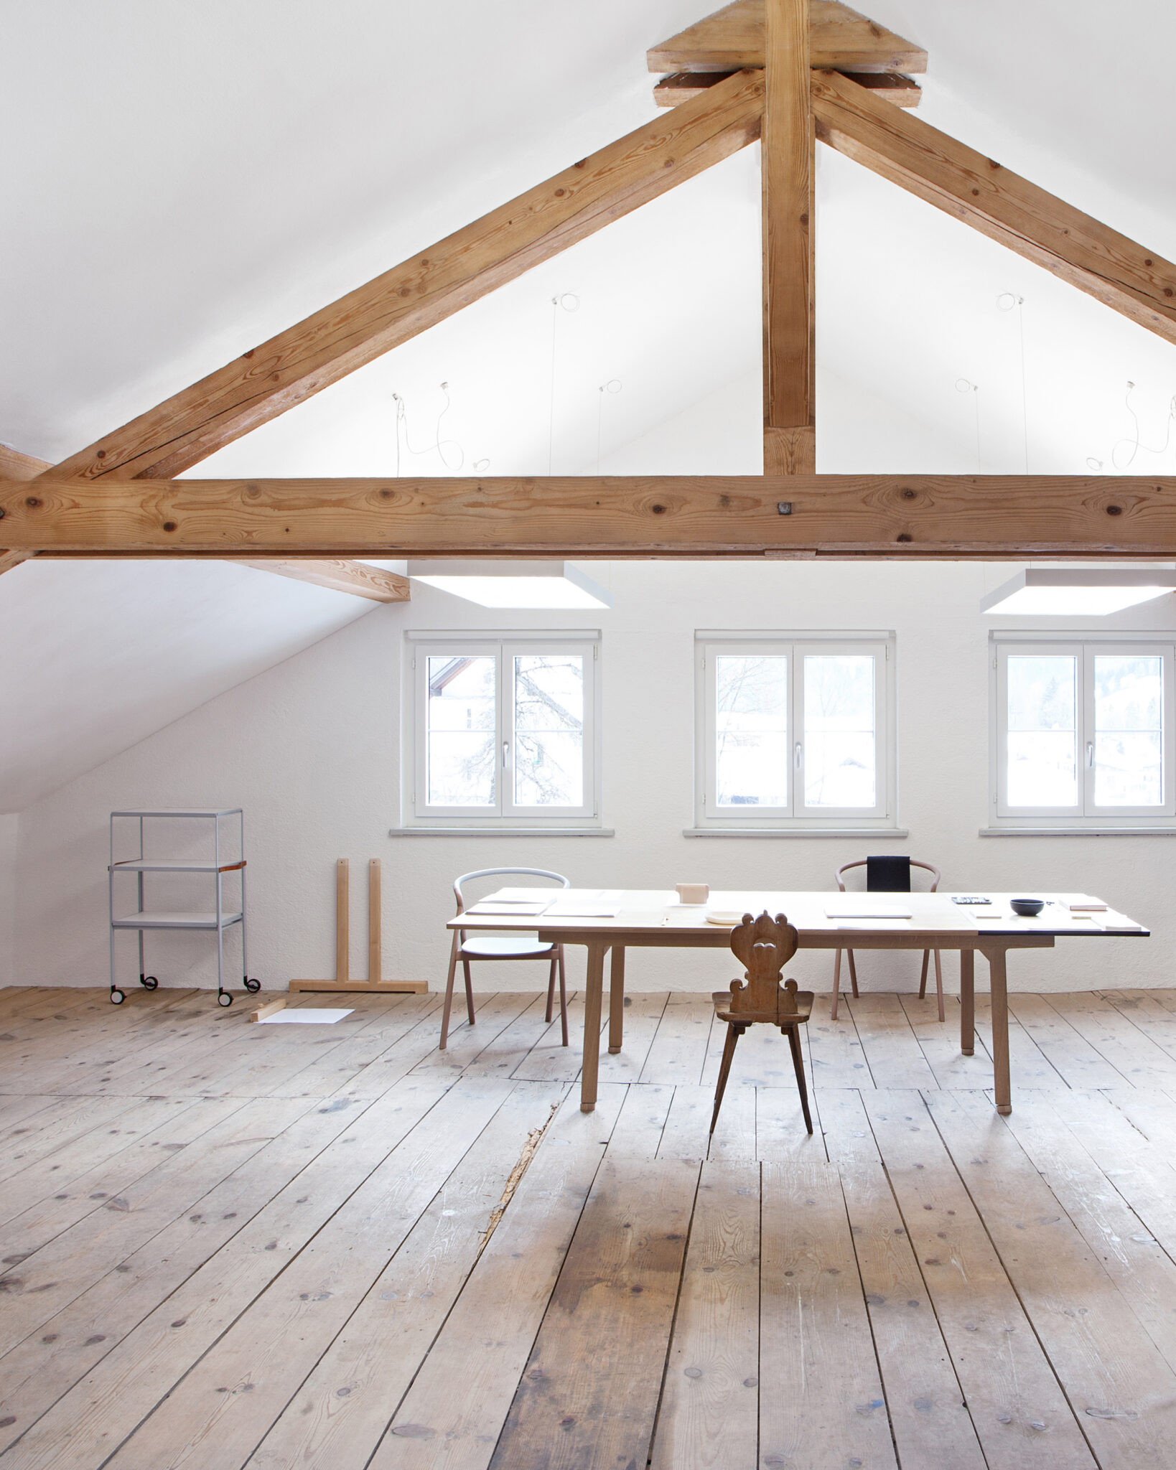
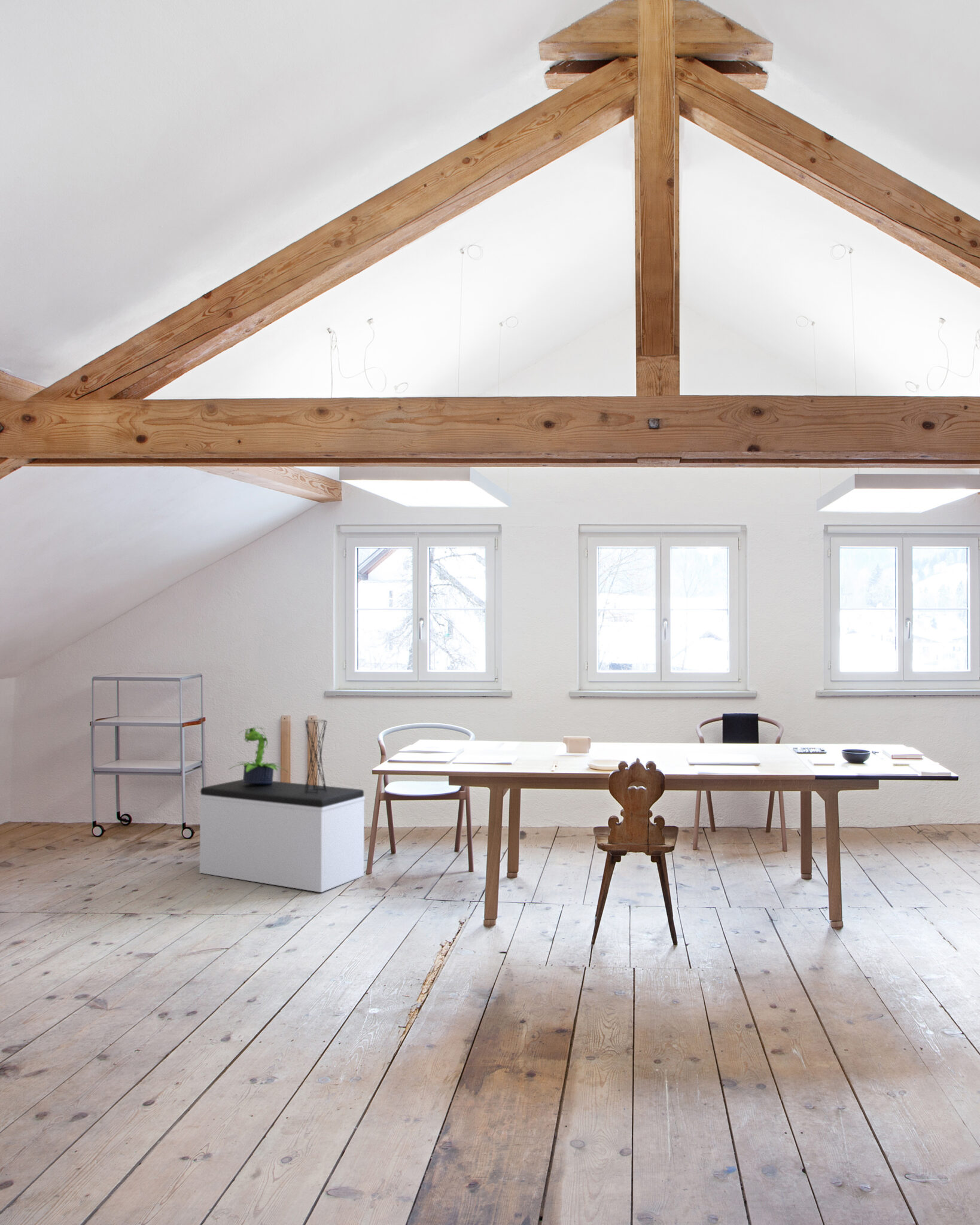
+ vase (315, 755)
+ potted plant (257, 756)
+ bench (281, 831)
